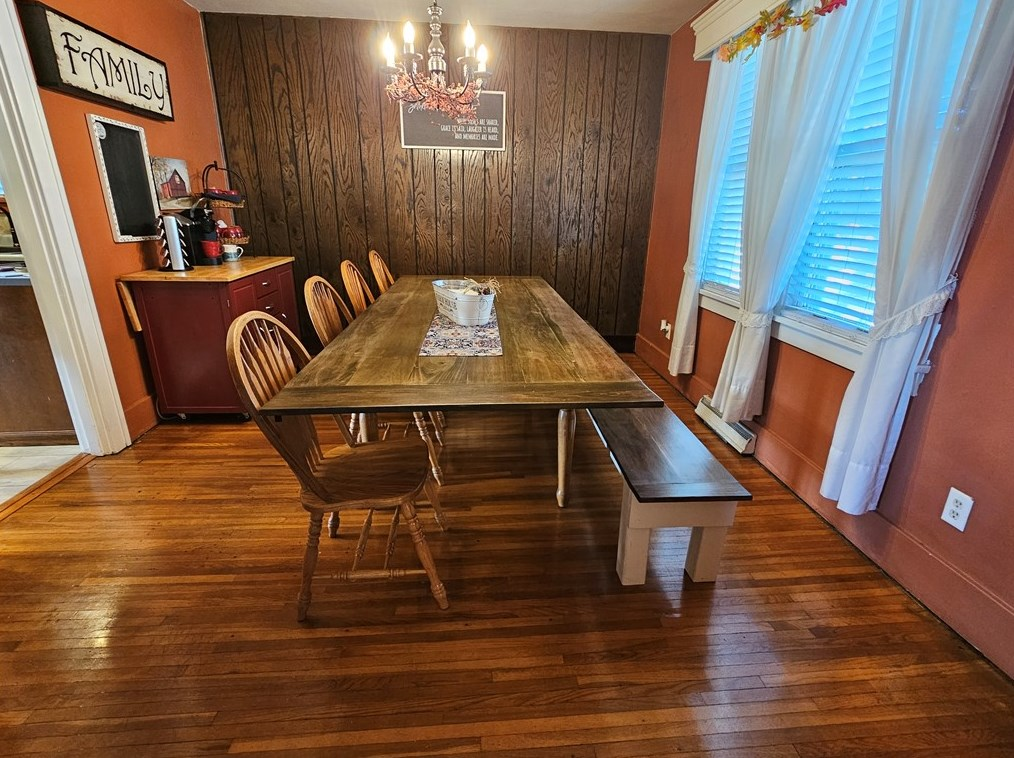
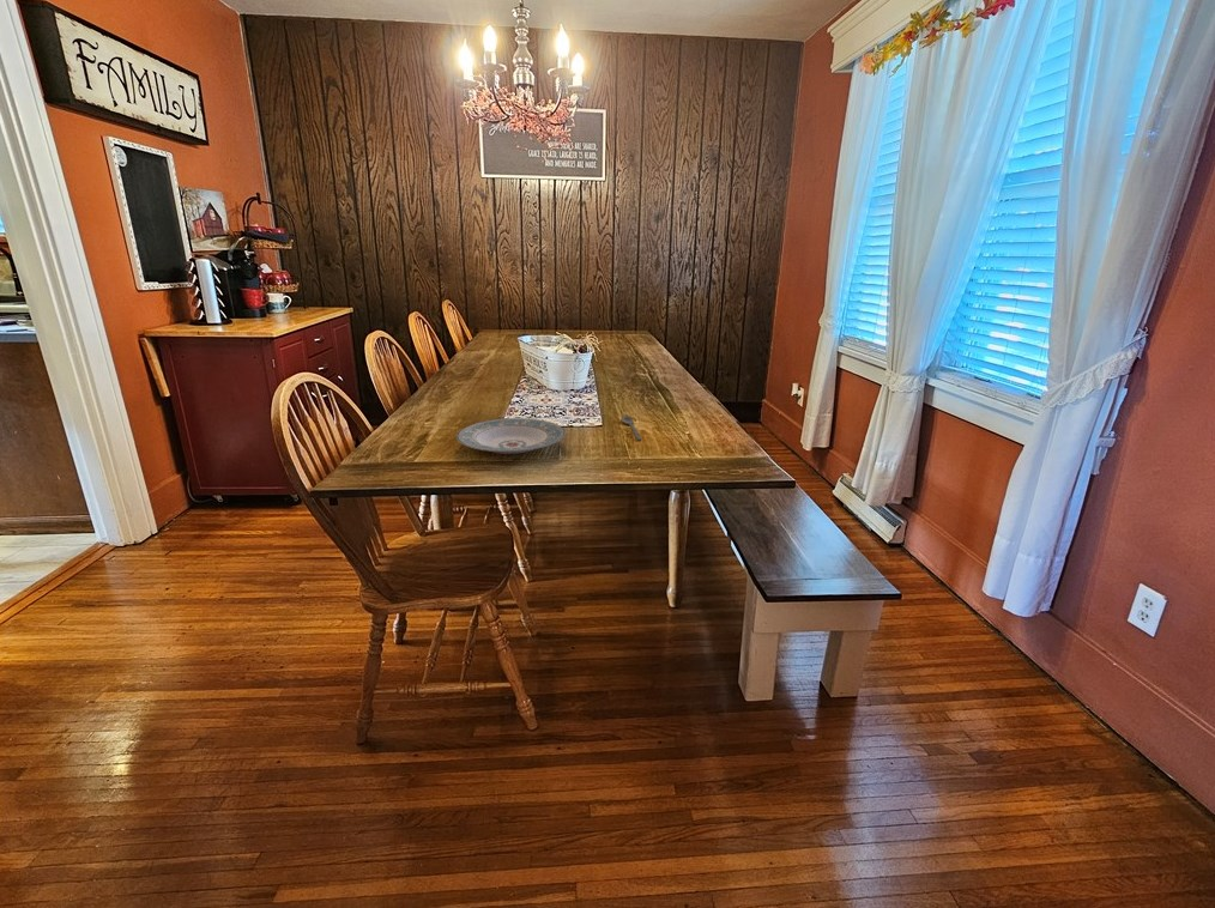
+ plate (512, 438)
+ spoon (631, 426)
